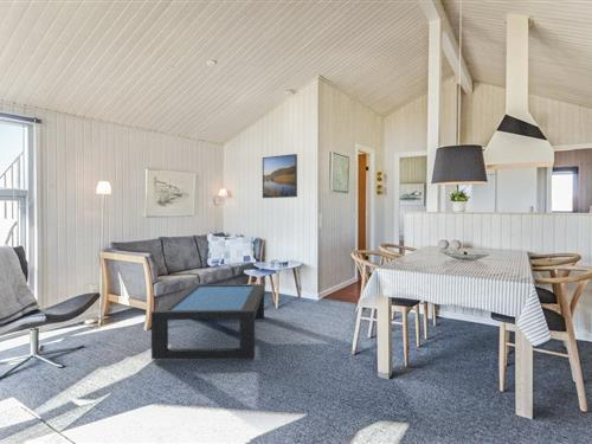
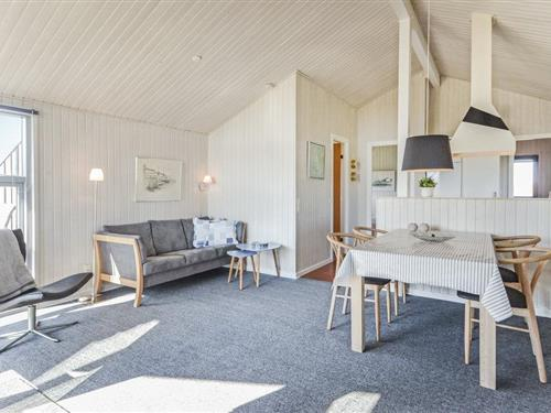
- coffee table (217, 315)
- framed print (278, 176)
